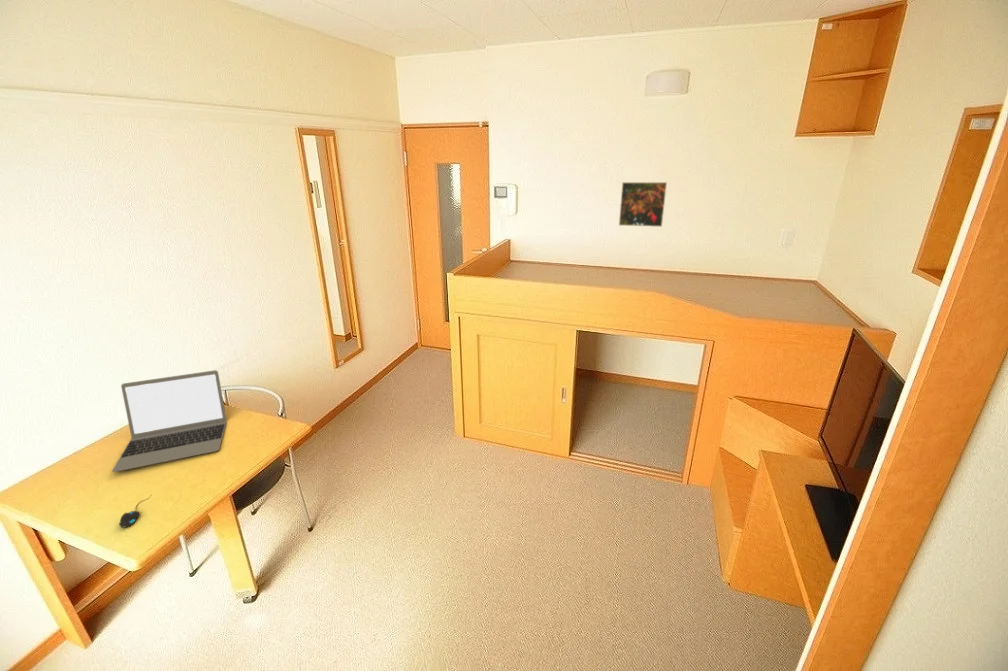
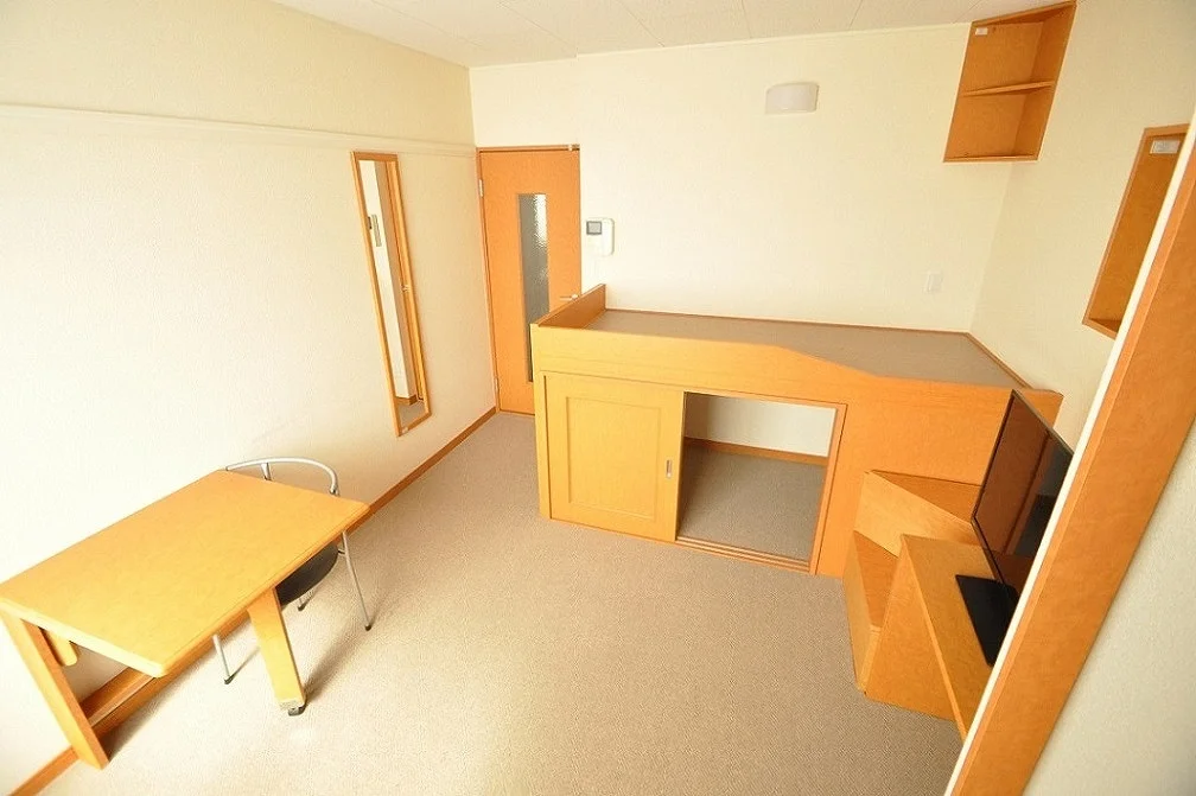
- laptop (169, 417)
- mouse (136, 508)
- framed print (642, 204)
